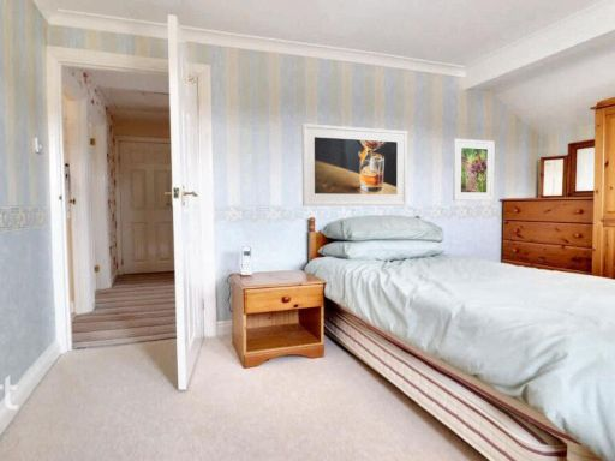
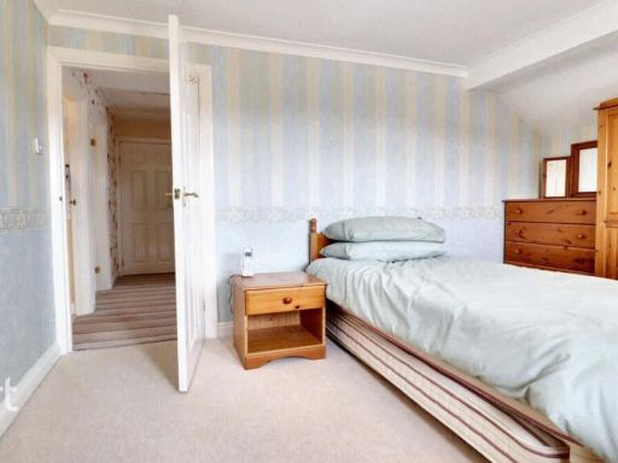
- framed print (473, 170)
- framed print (357, 167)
